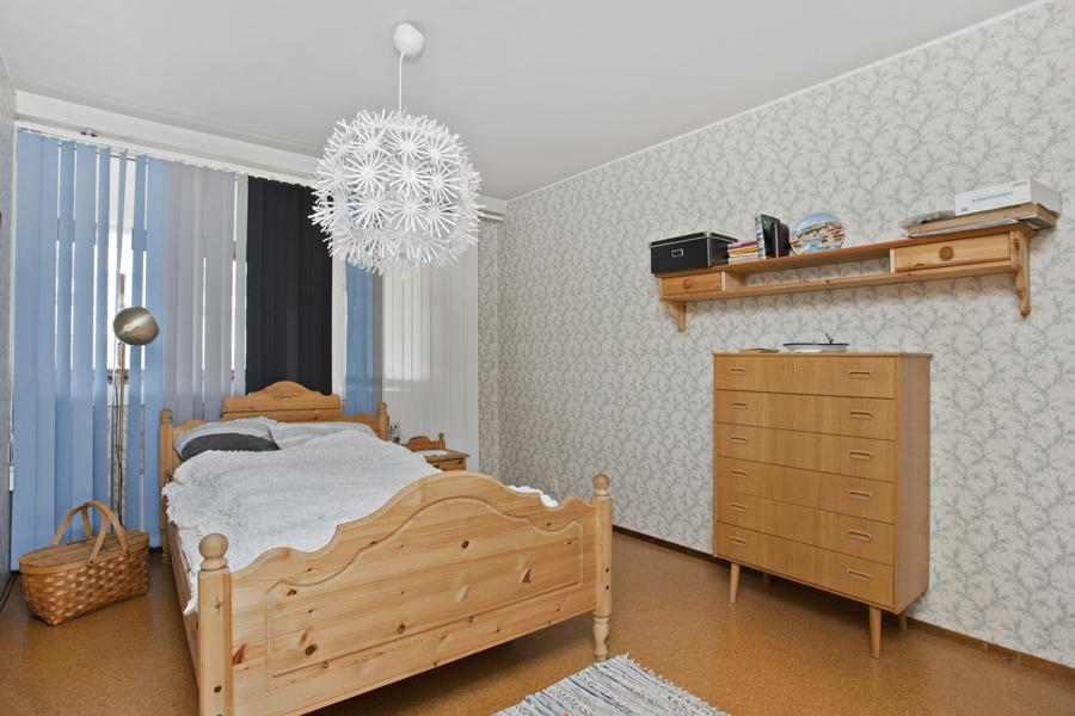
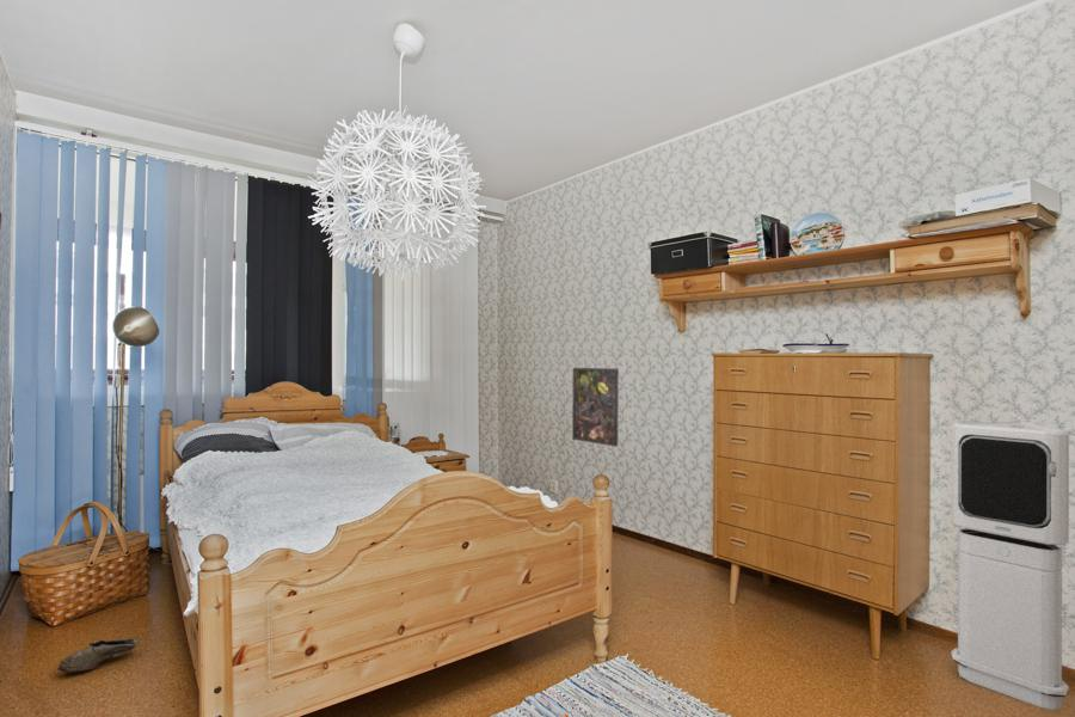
+ air purifier (1014, 551)
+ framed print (594, 405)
+ shoe (98, 651)
